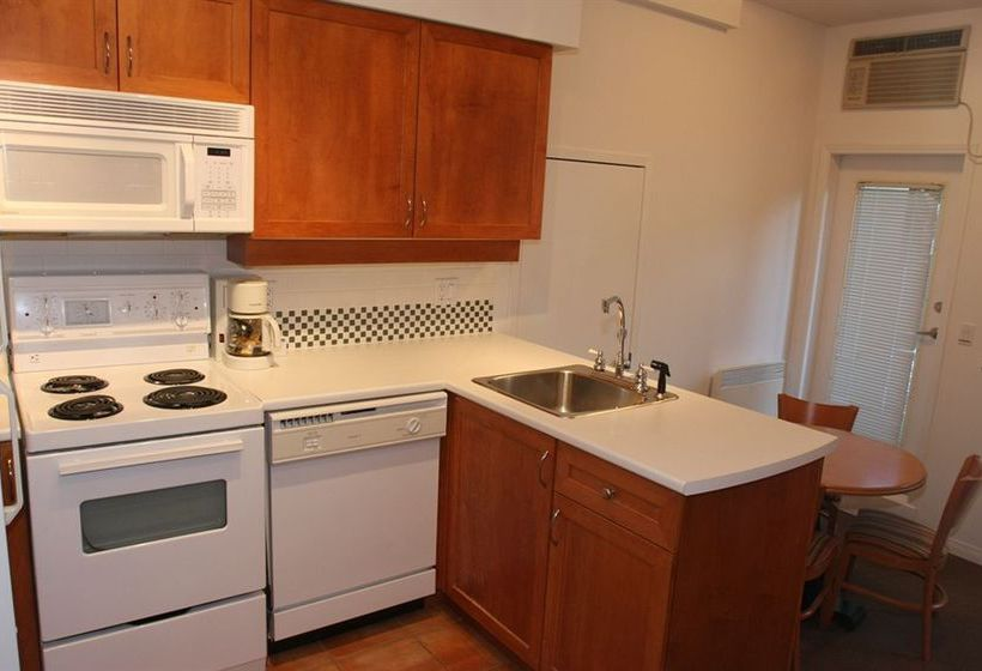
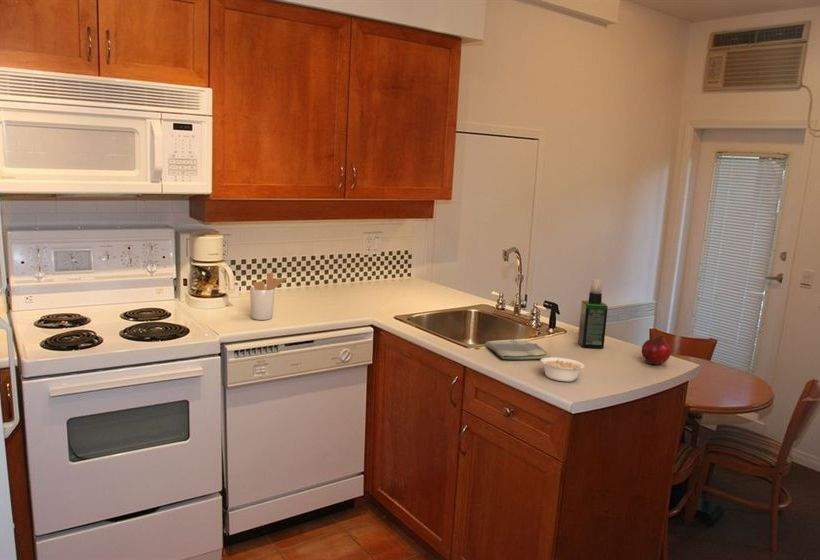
+ legume (563, 368)
+ dish towel (517, 348)
+ spray bottle (593, 312)
+ utensil holder (267, 296)
+ fruit (656, 349)
